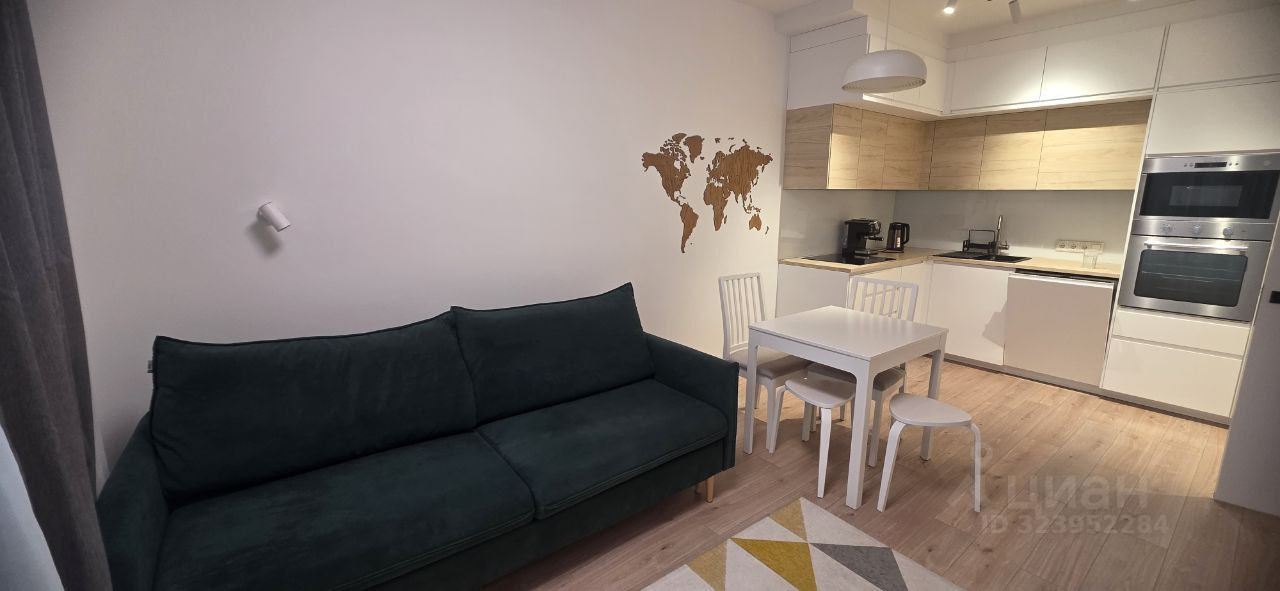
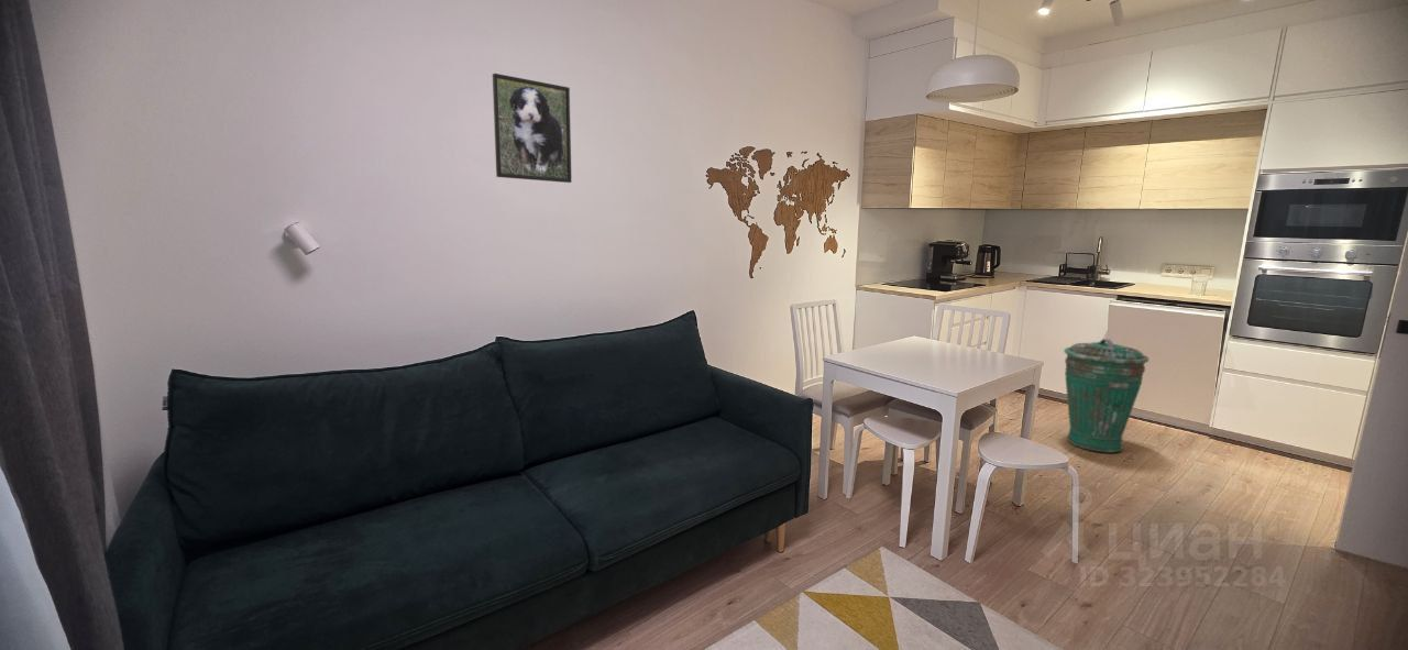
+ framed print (534, 131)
+ trash can (1100, 393)
